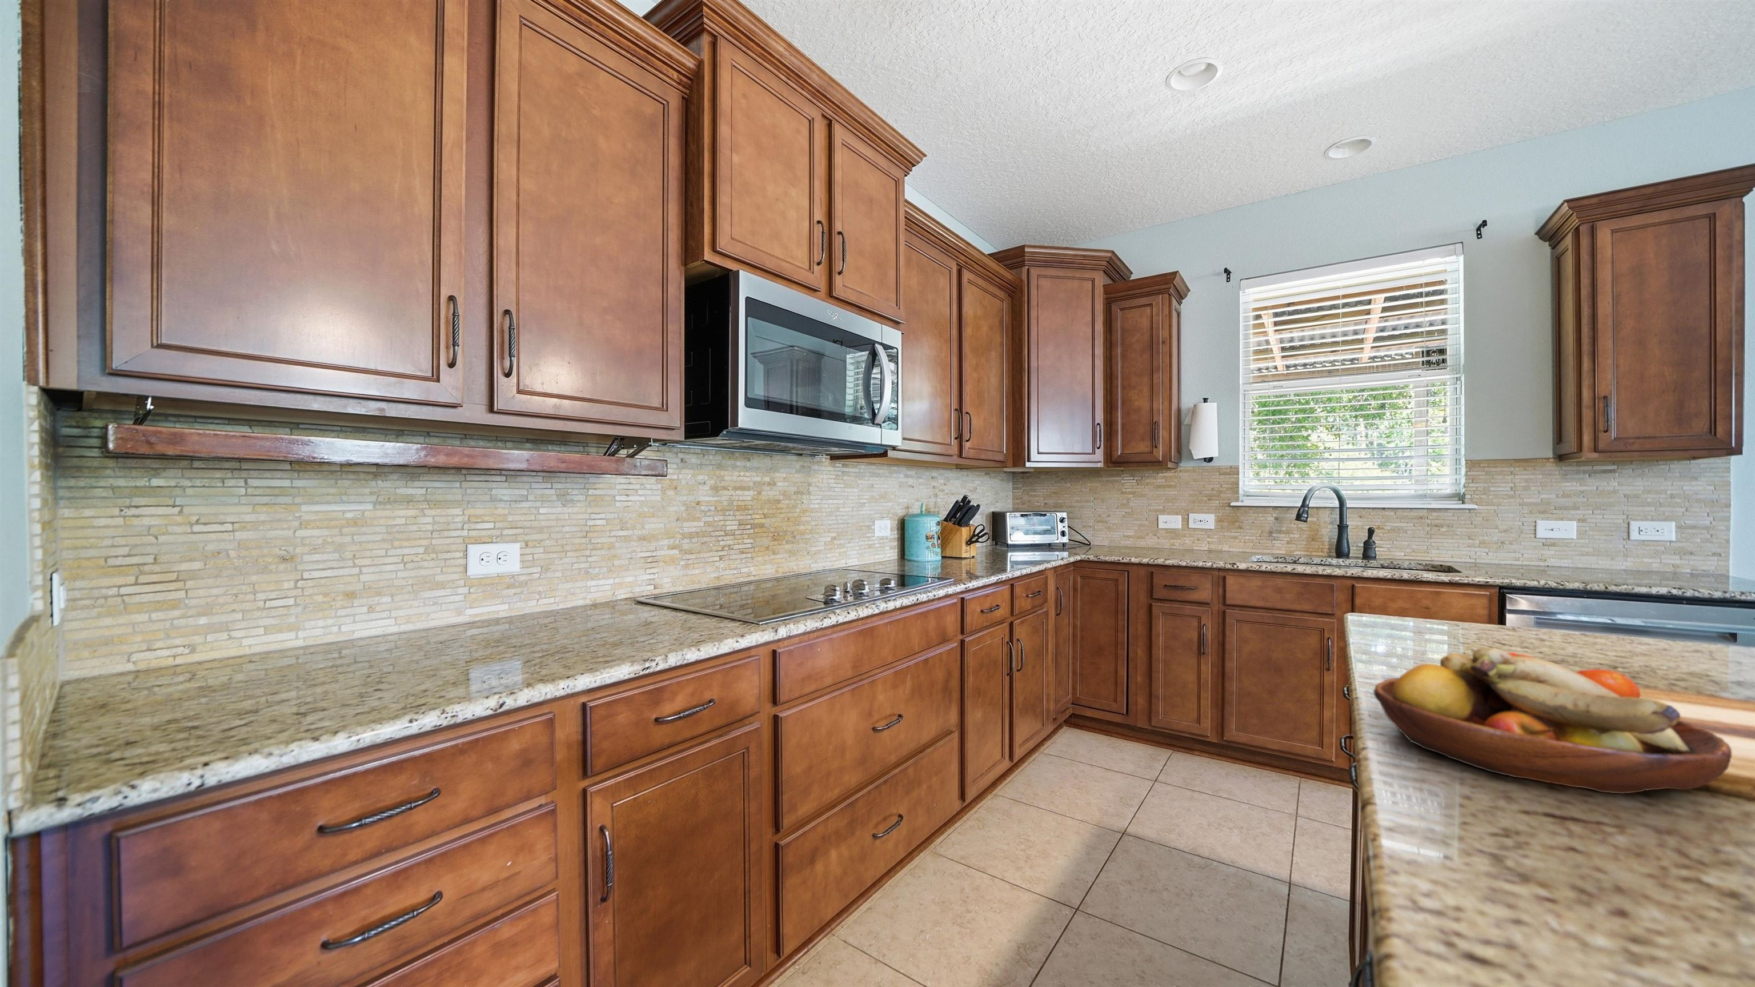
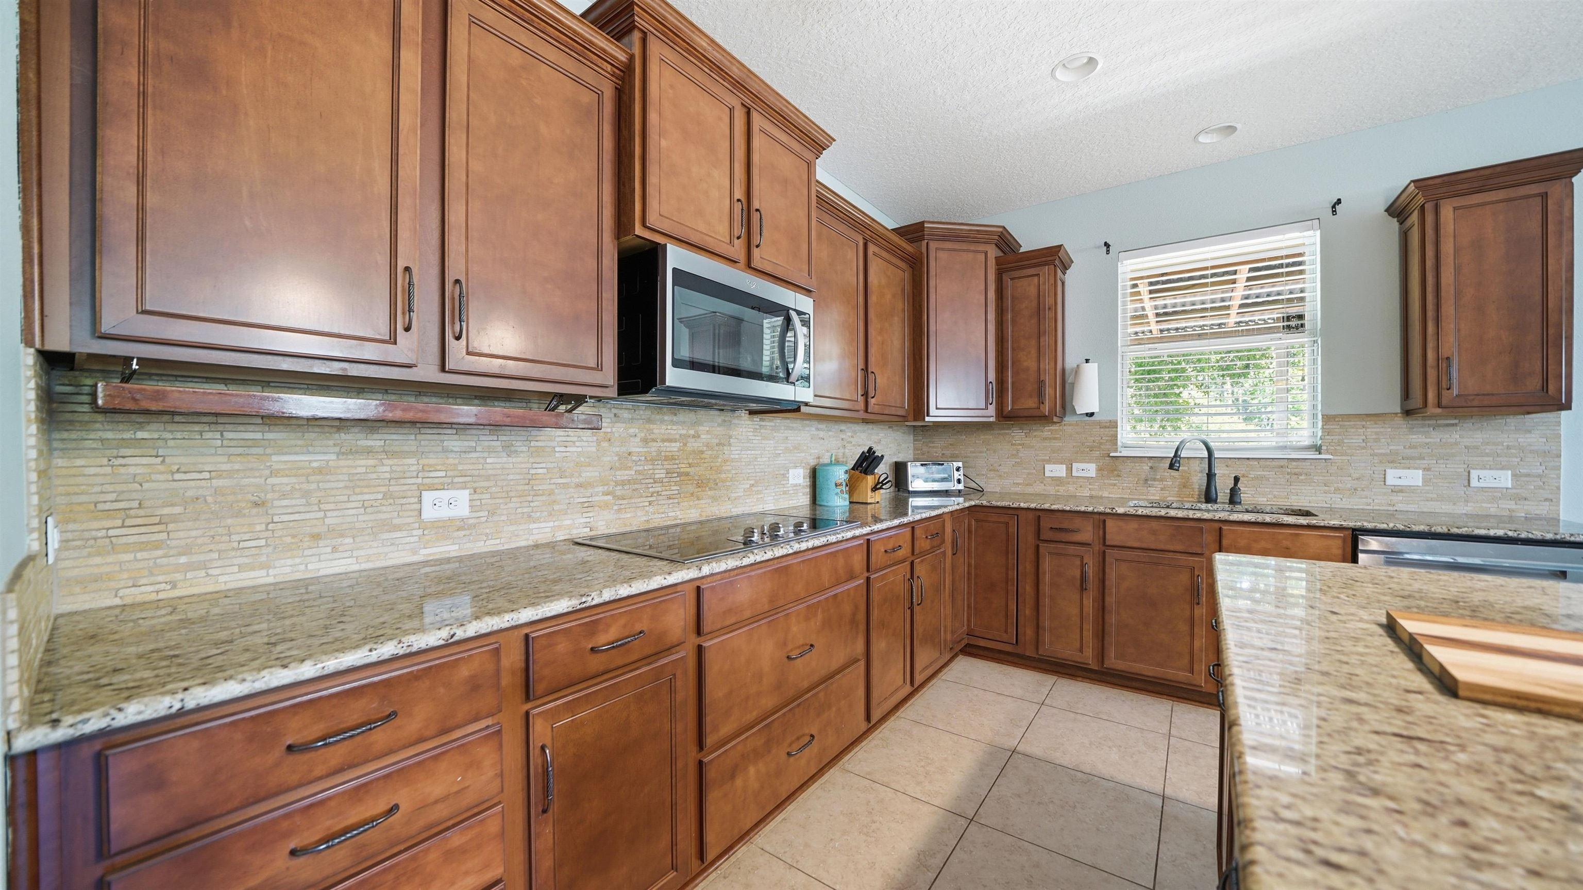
- fruit bowl (1532, 700)
